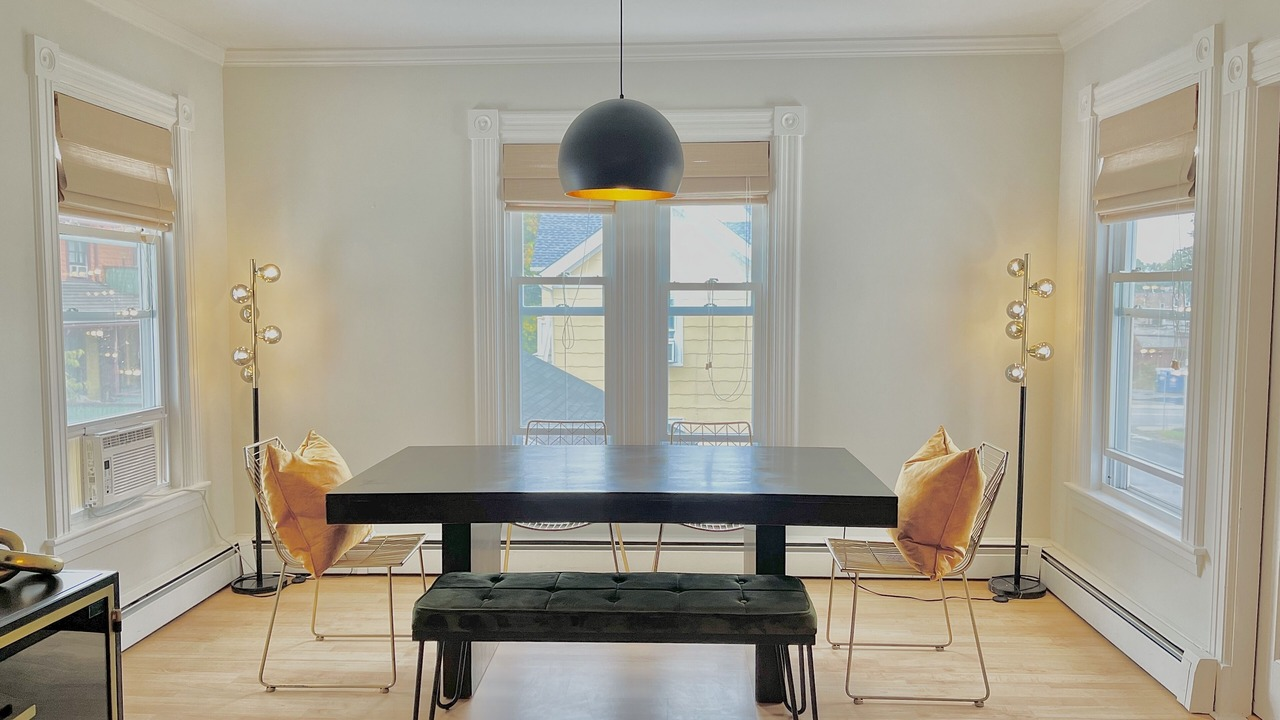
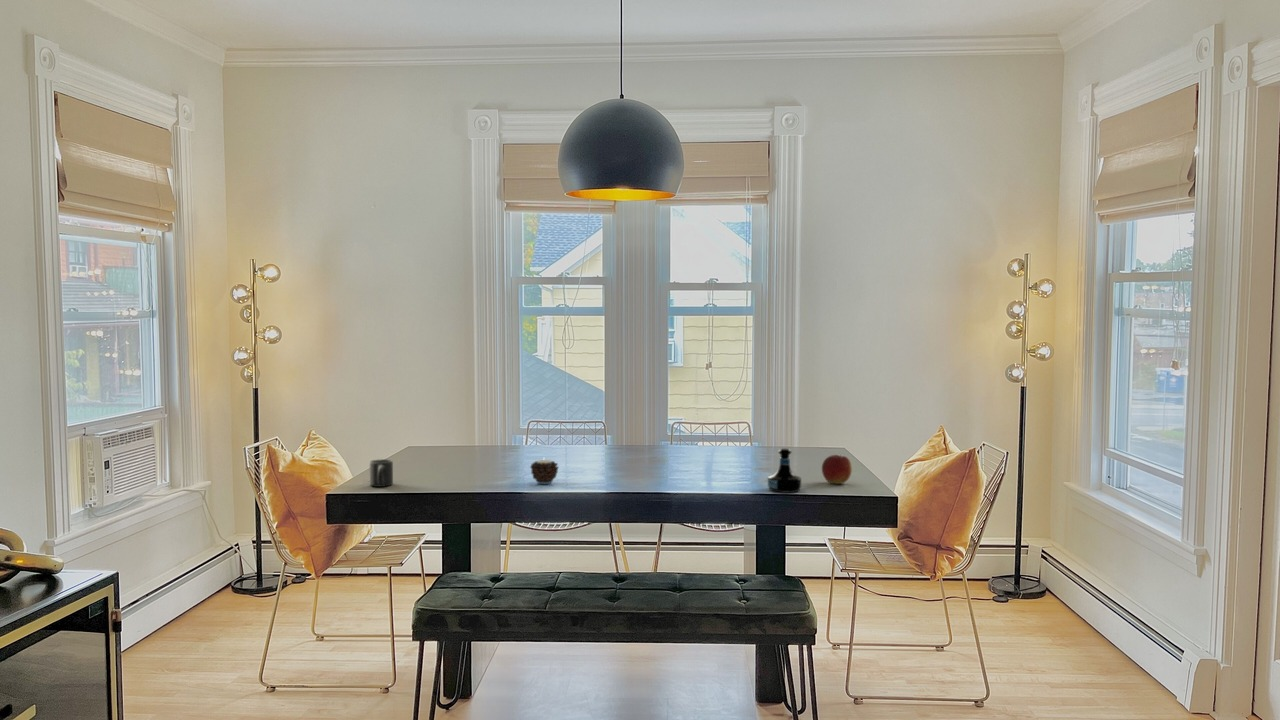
+ mug (380, 473)
+ tequila bottle (784, 469)
+ candle (544, 469)
+ apple (836, 469)
